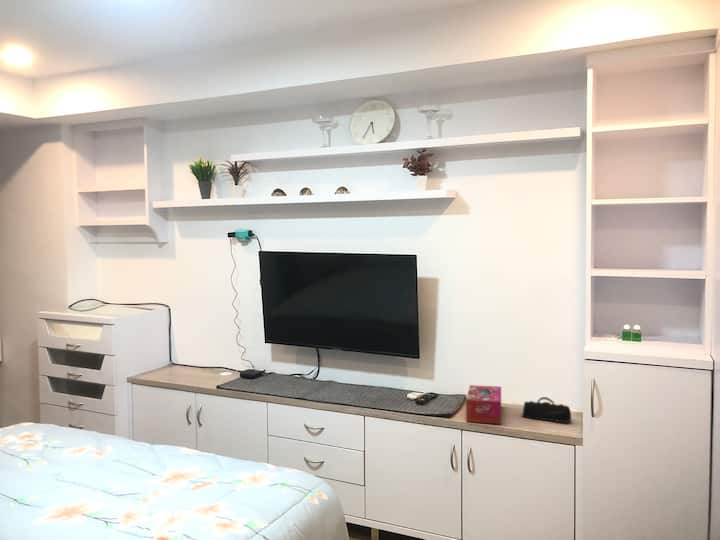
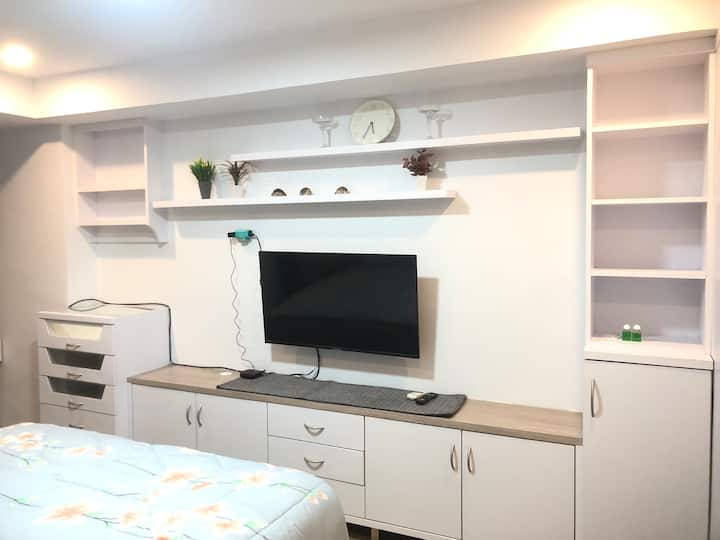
- pencil case (546, 407)
- tissue box (484, 403)
